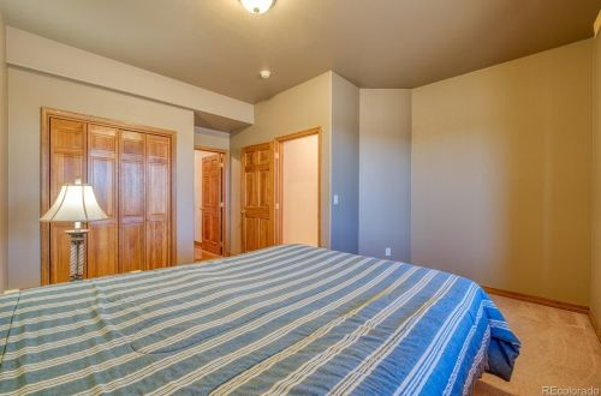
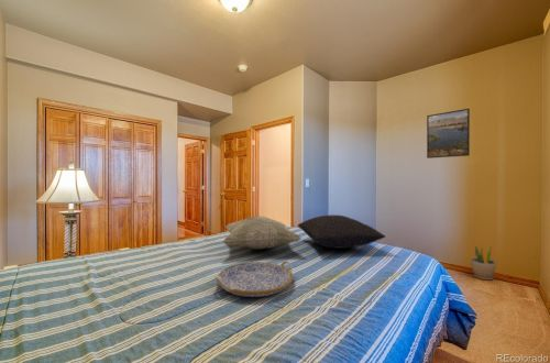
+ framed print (447, 134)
+ serving tray (255, 276)
+ pillow (337, 231)
+ decorative pillow (258, 232)
+ potted plant (482, 260)
